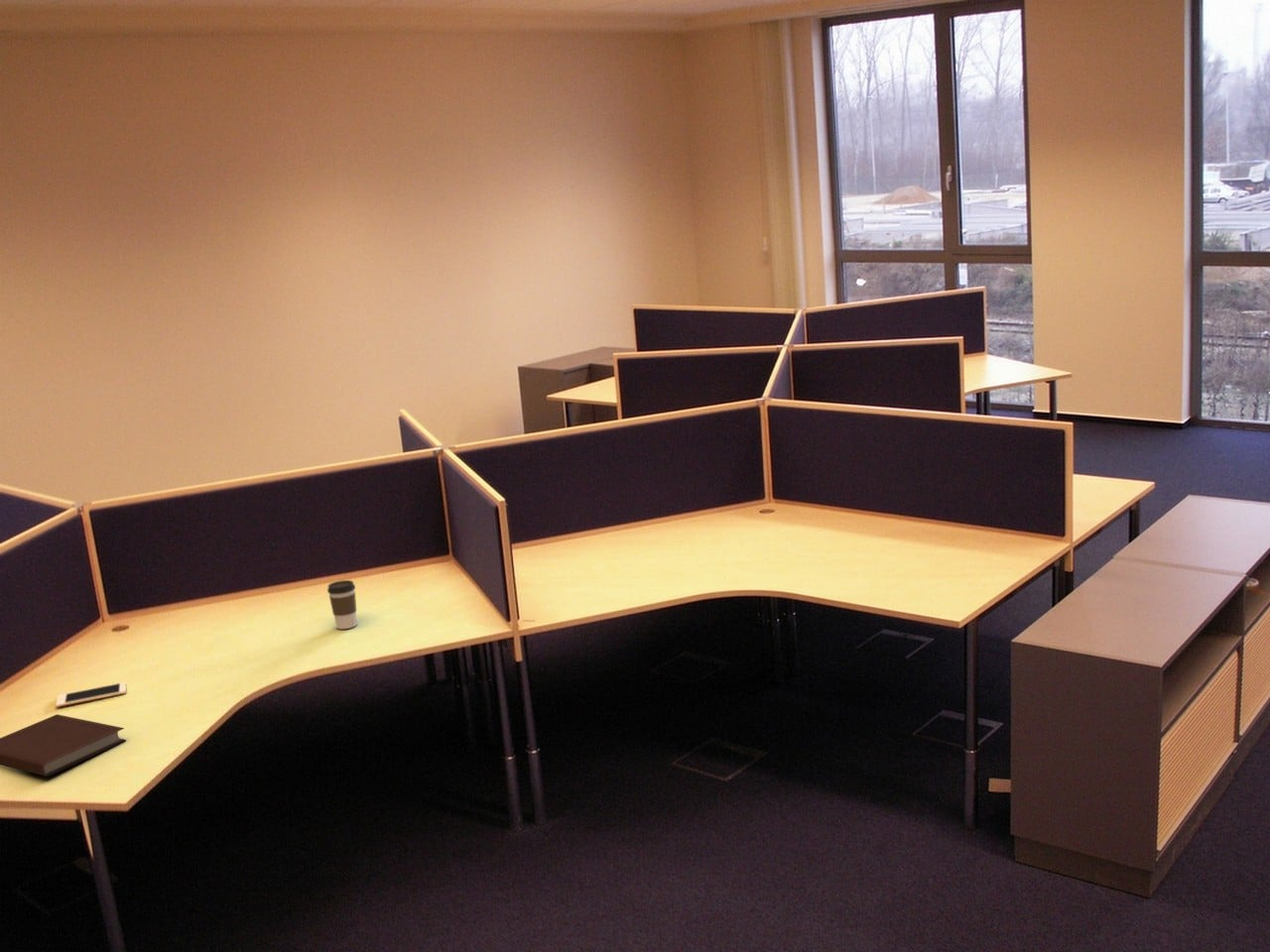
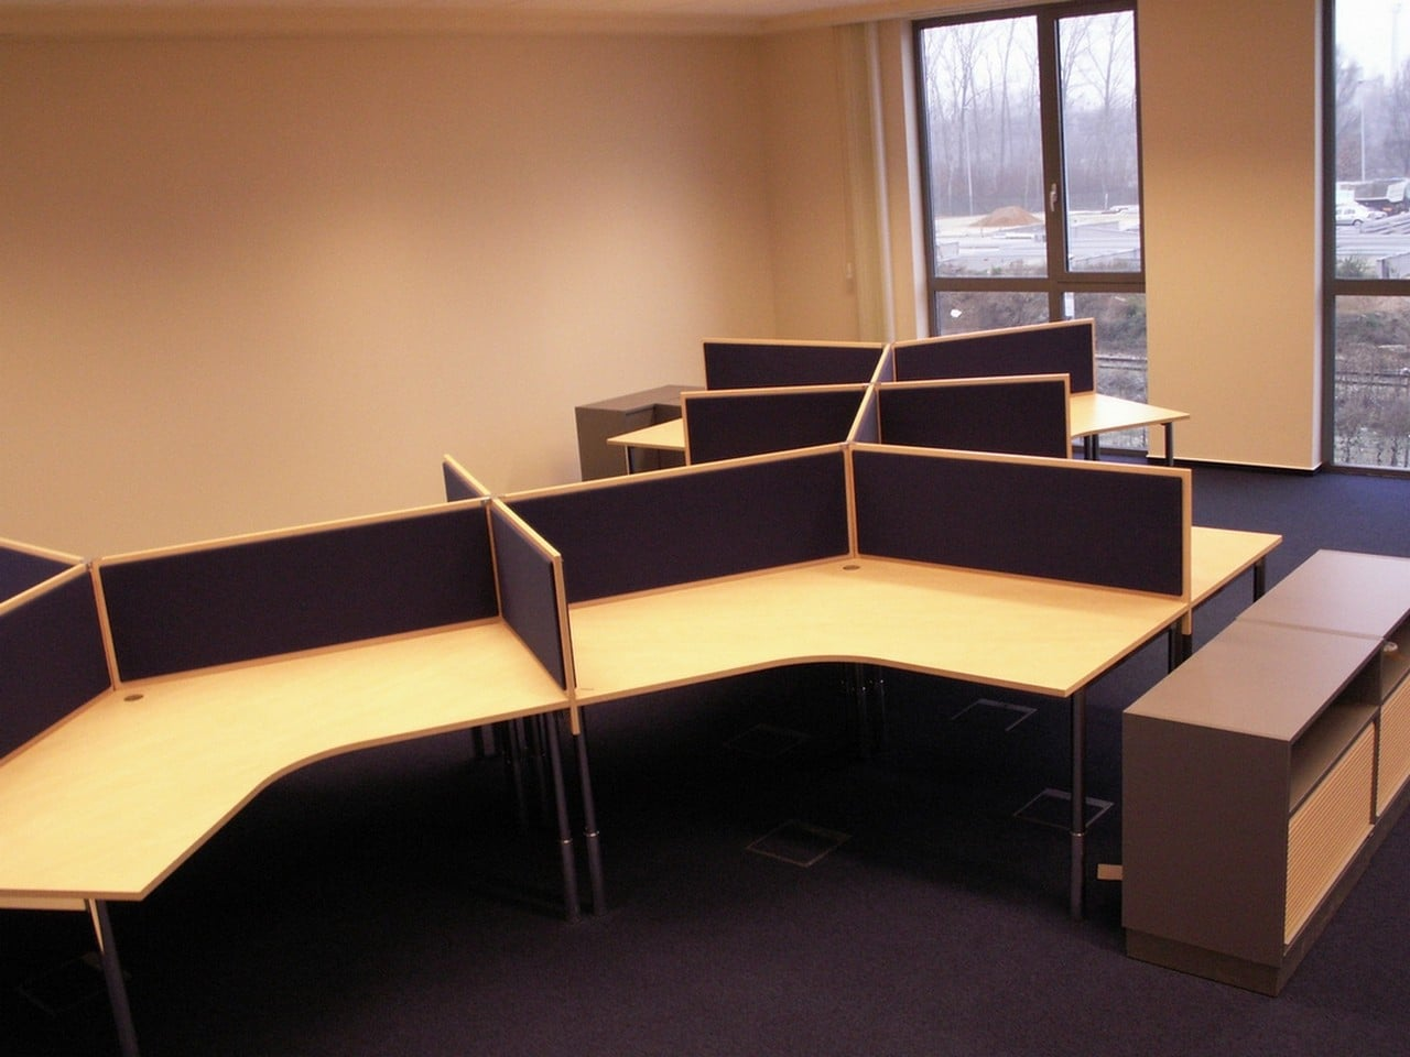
- cell phone (91, 694)
- notebook (51, 744)
- coffee cup (343, 605)
